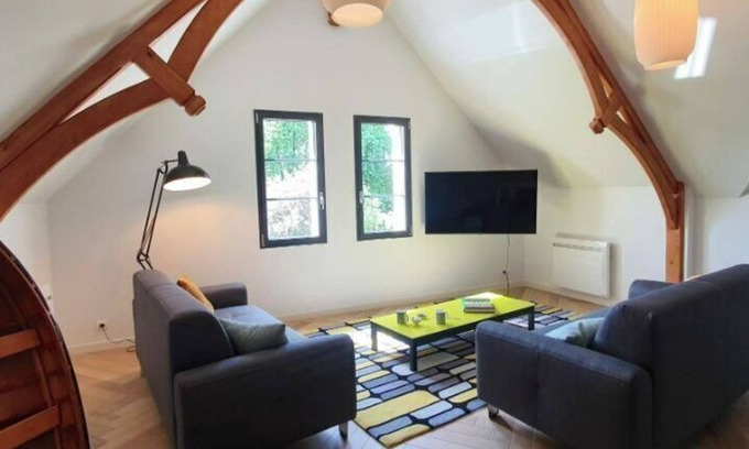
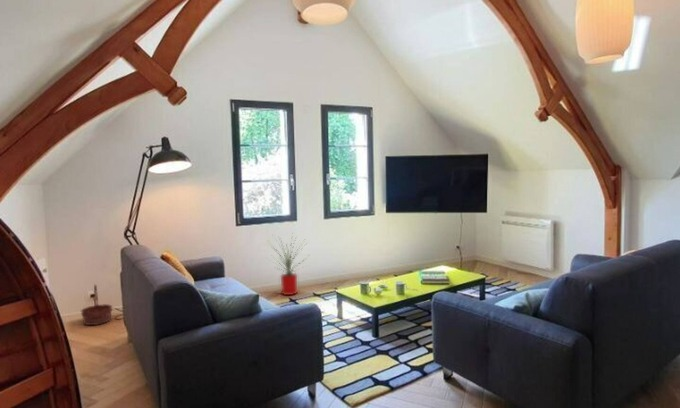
+ house plant (288, 263)
+ basket (97, 303)
